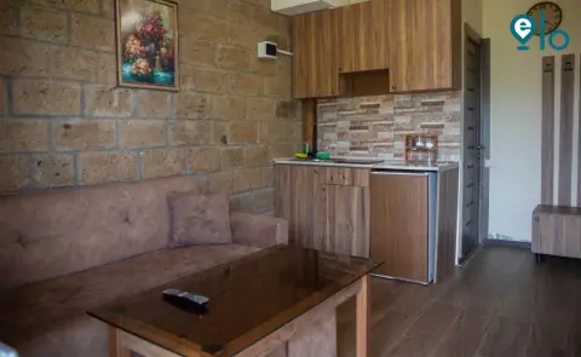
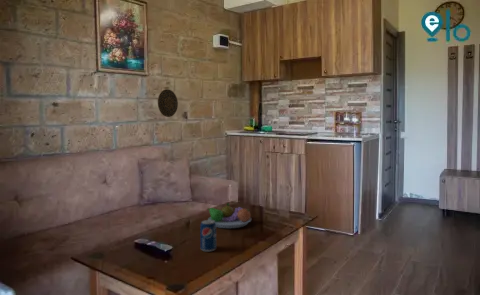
+ fruit bowl (228, 214)
+ decorative plate (168, 103)
+ beverage can (208, 235)
